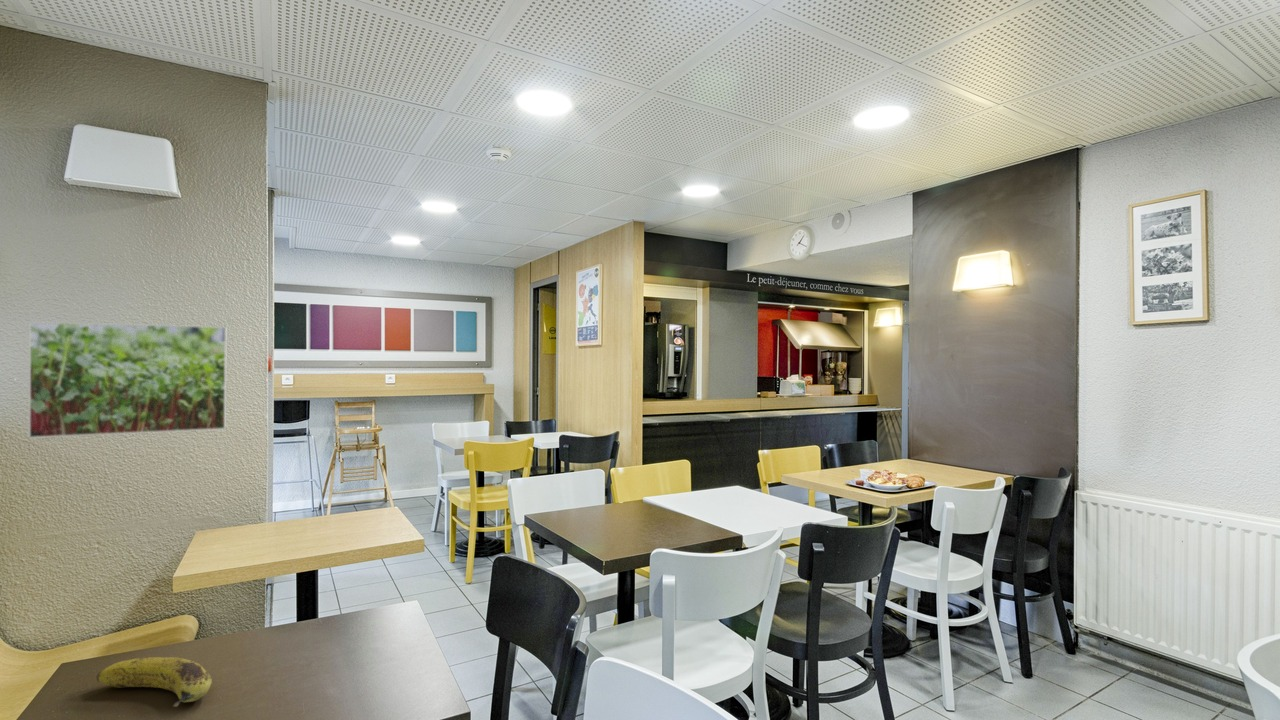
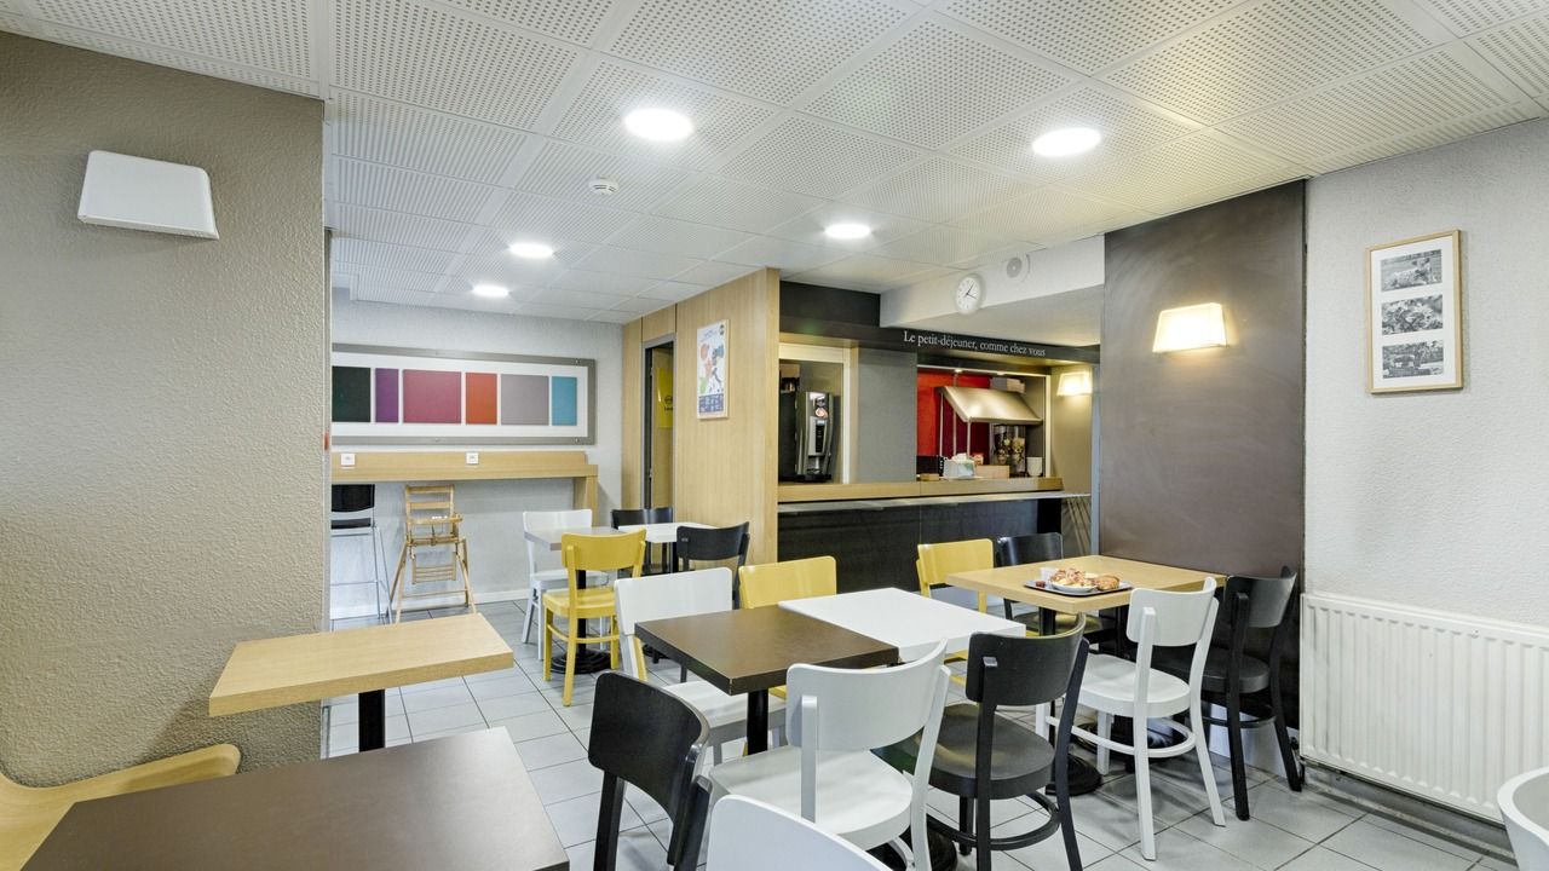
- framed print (134, 378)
- fruit (146, 685)
